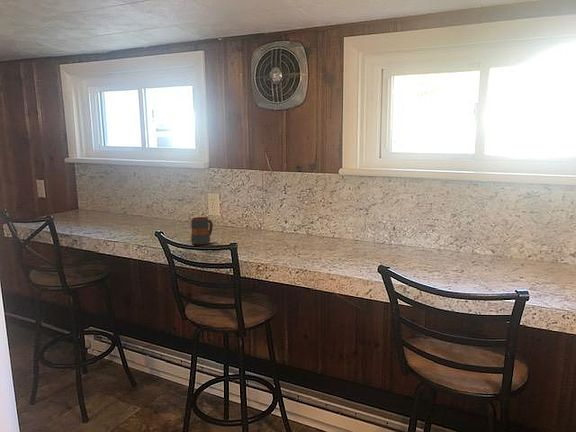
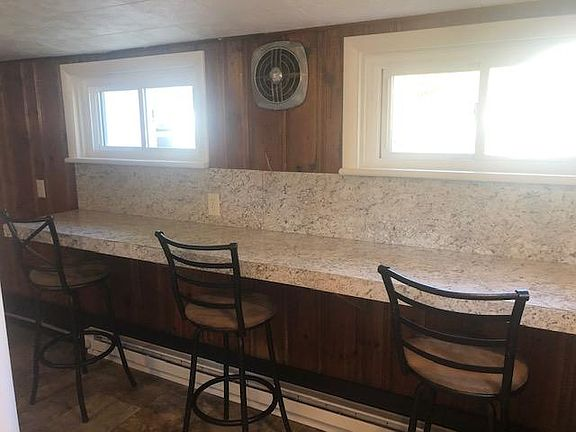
- mug (202, 230)
